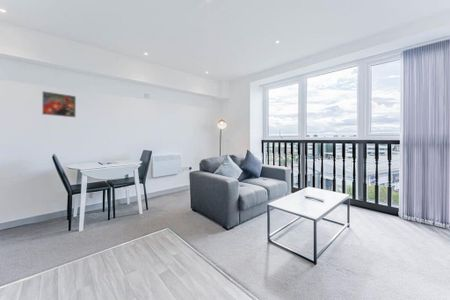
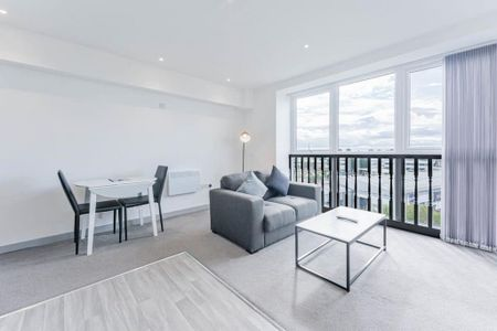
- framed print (59, 104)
